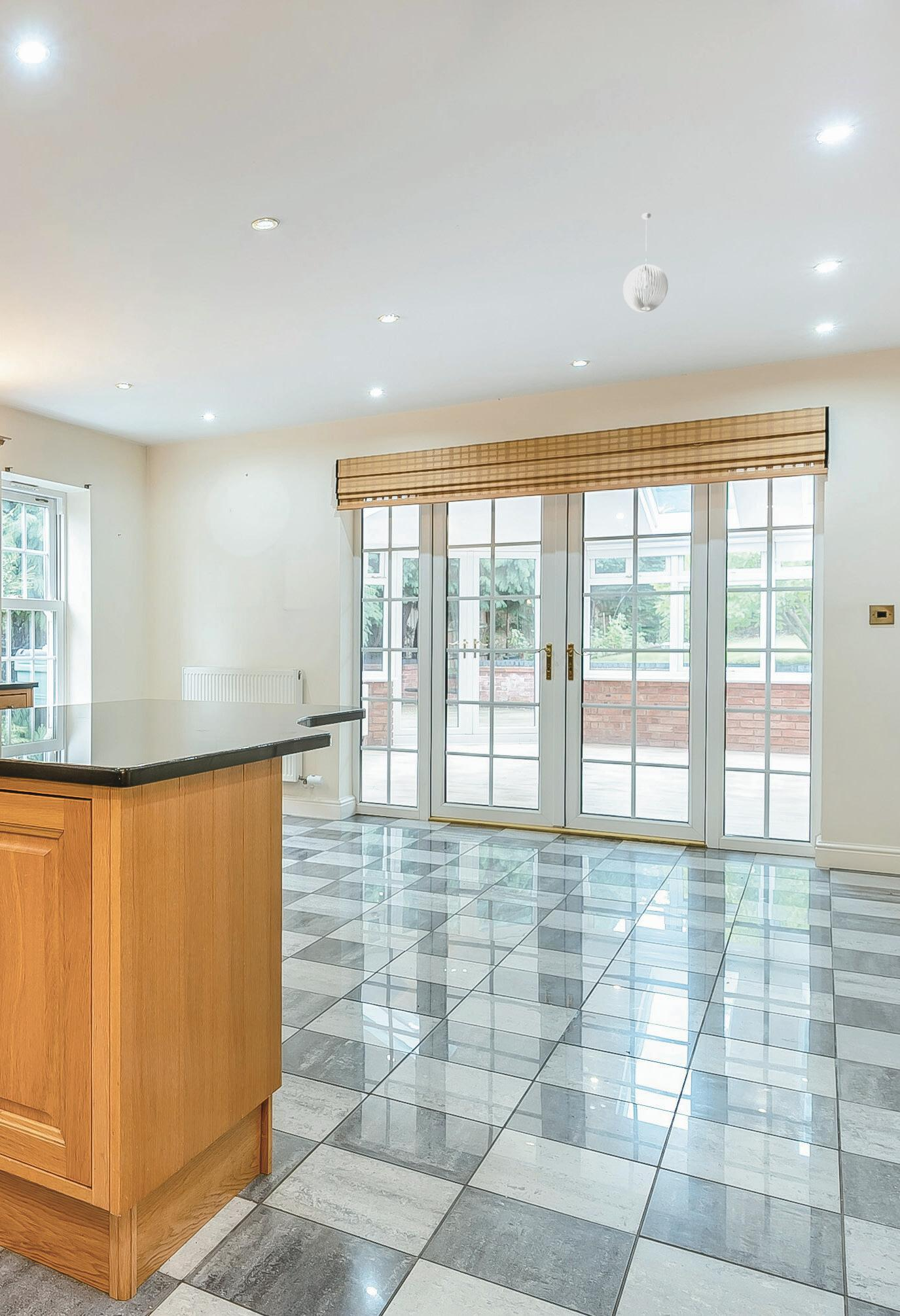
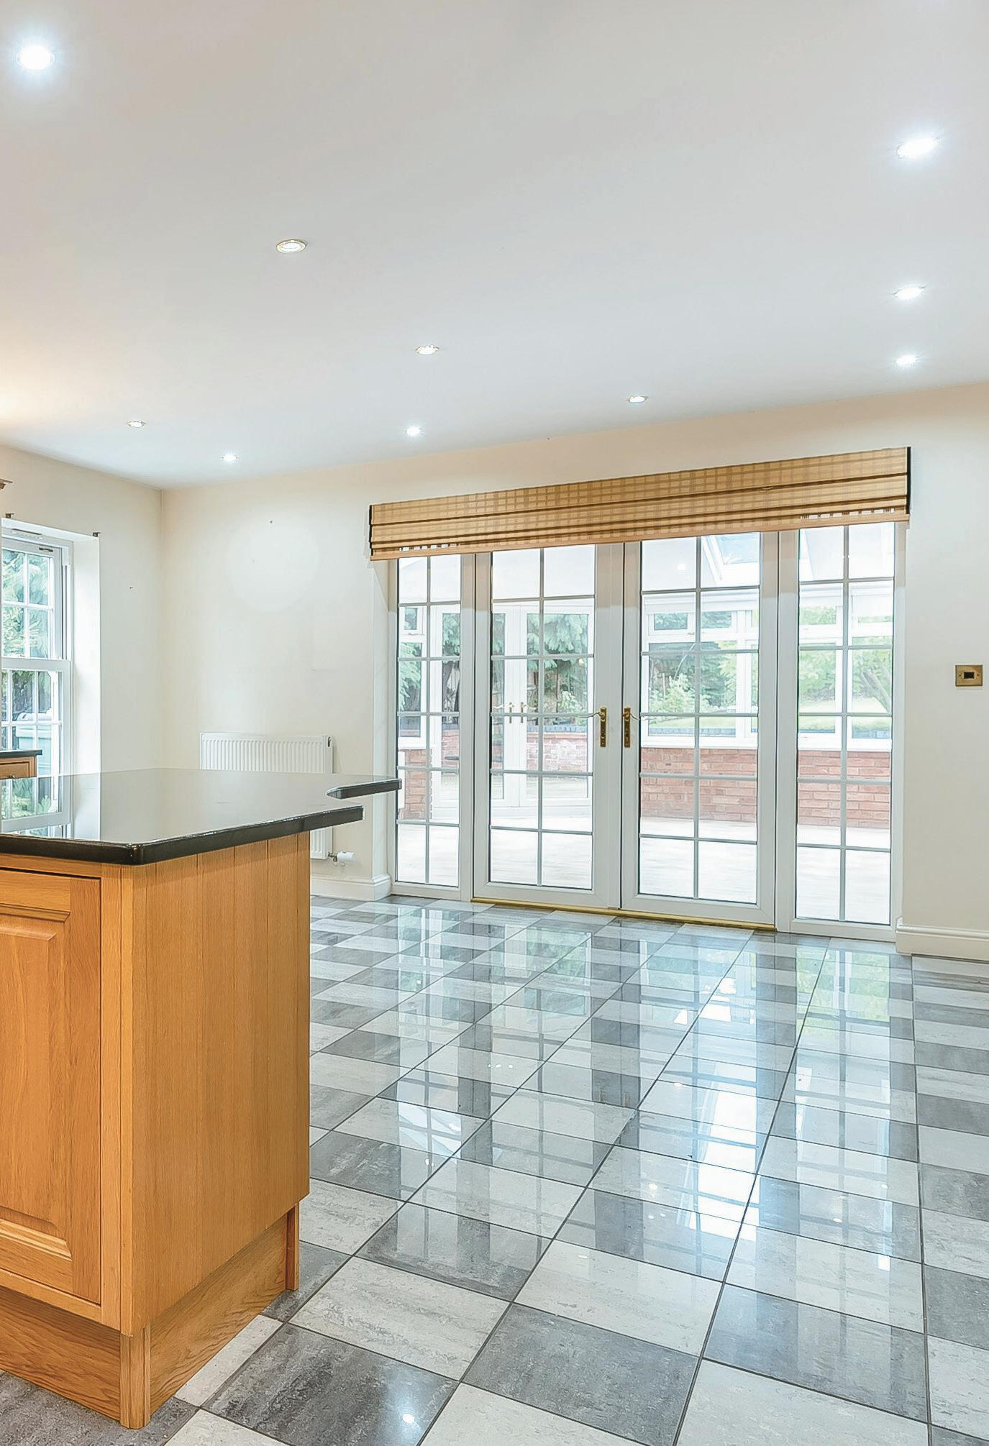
- pendant light (645, 260)
